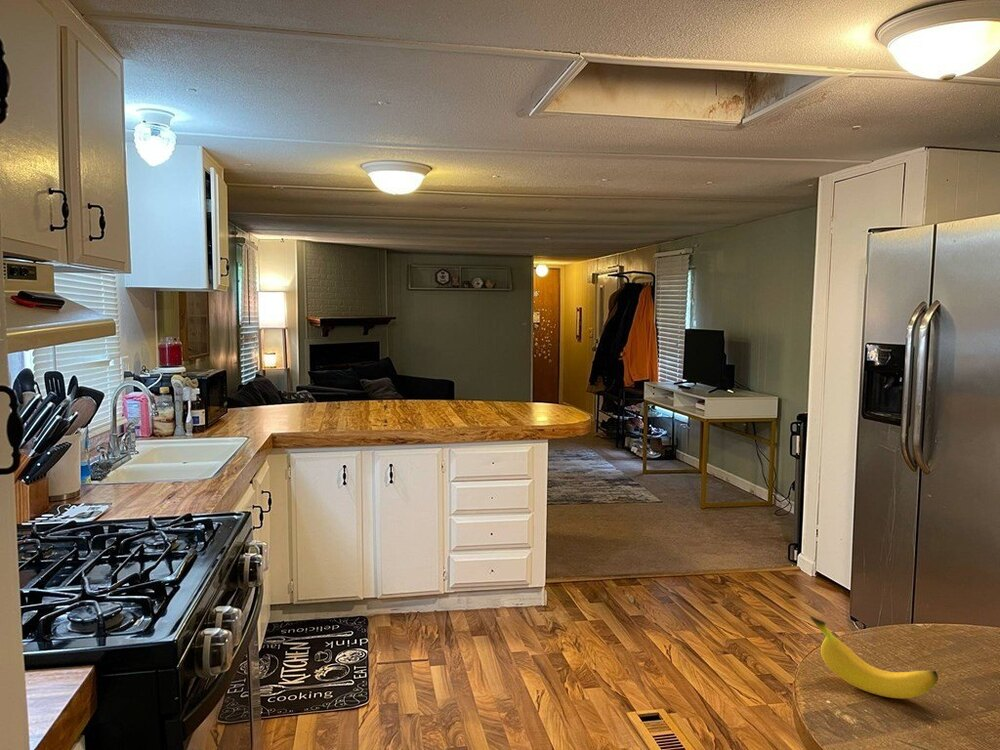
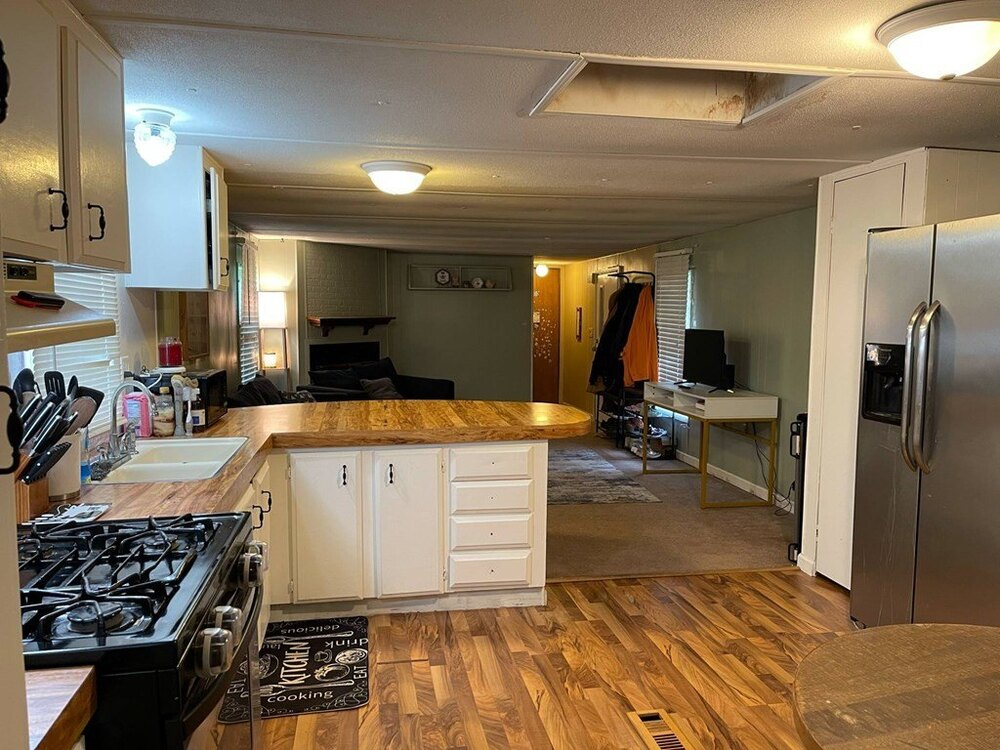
- banana (868, 664)
